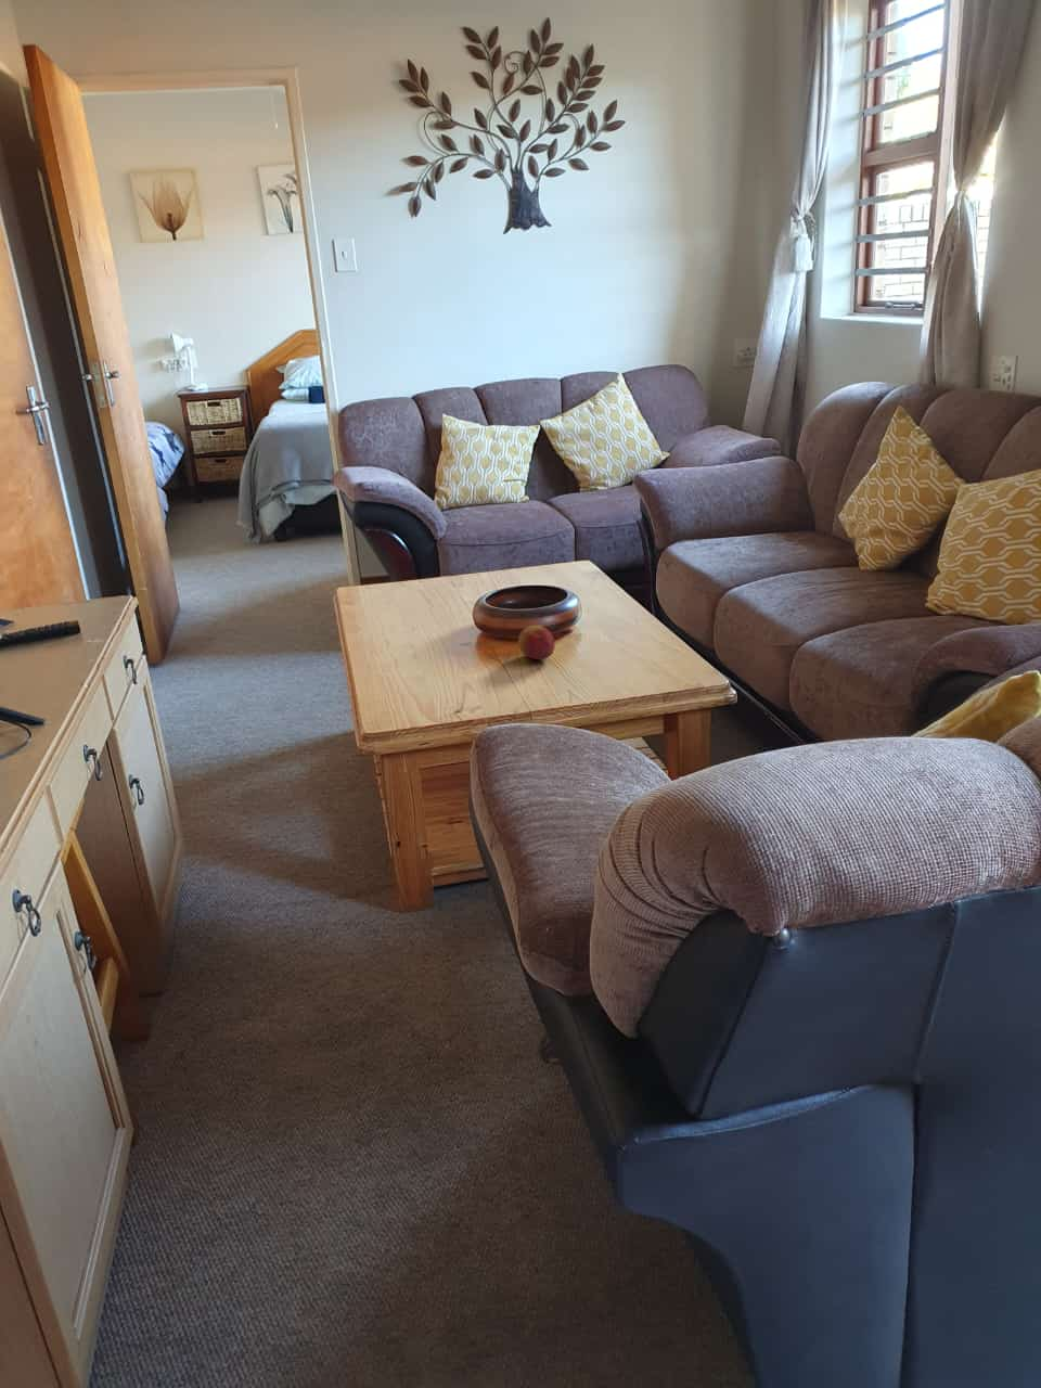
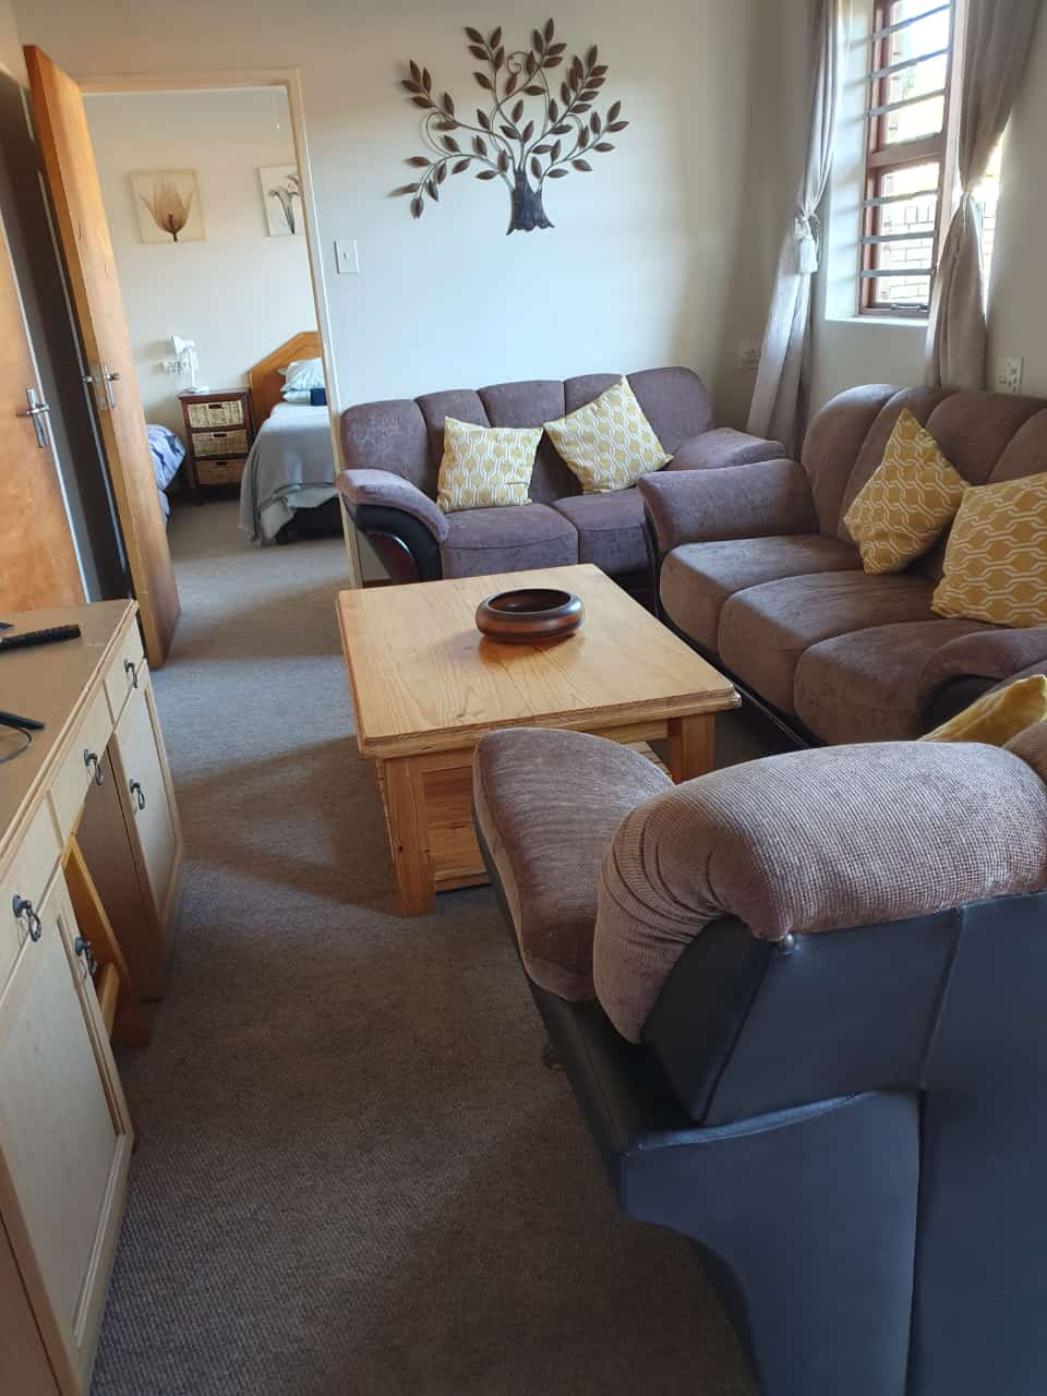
- fruit (535, 642)
